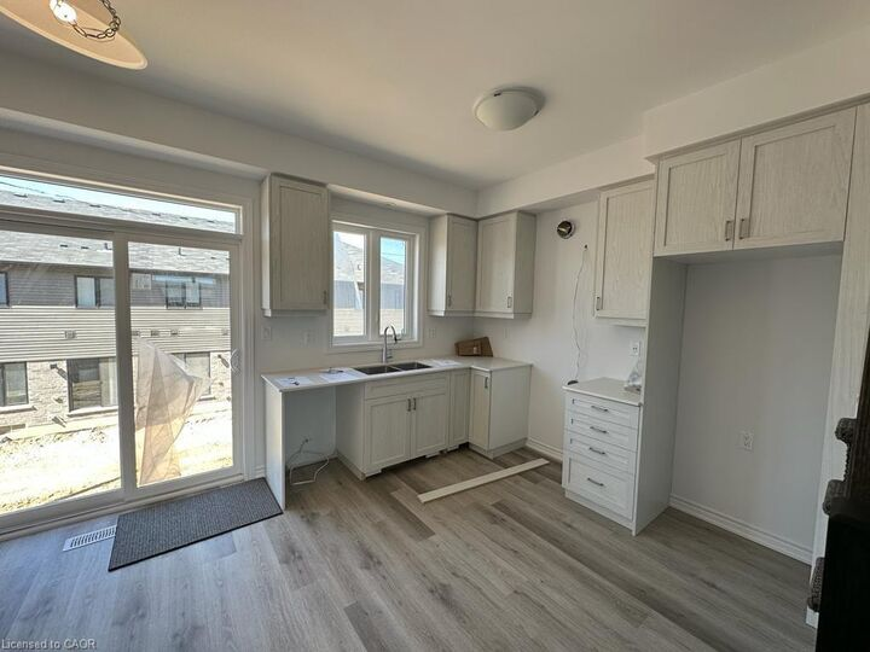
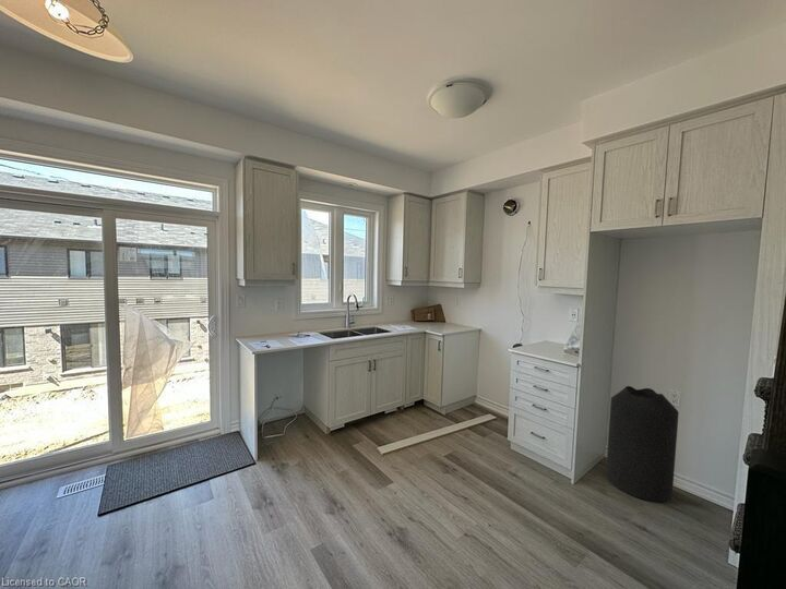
+ trash can (640, 437)
